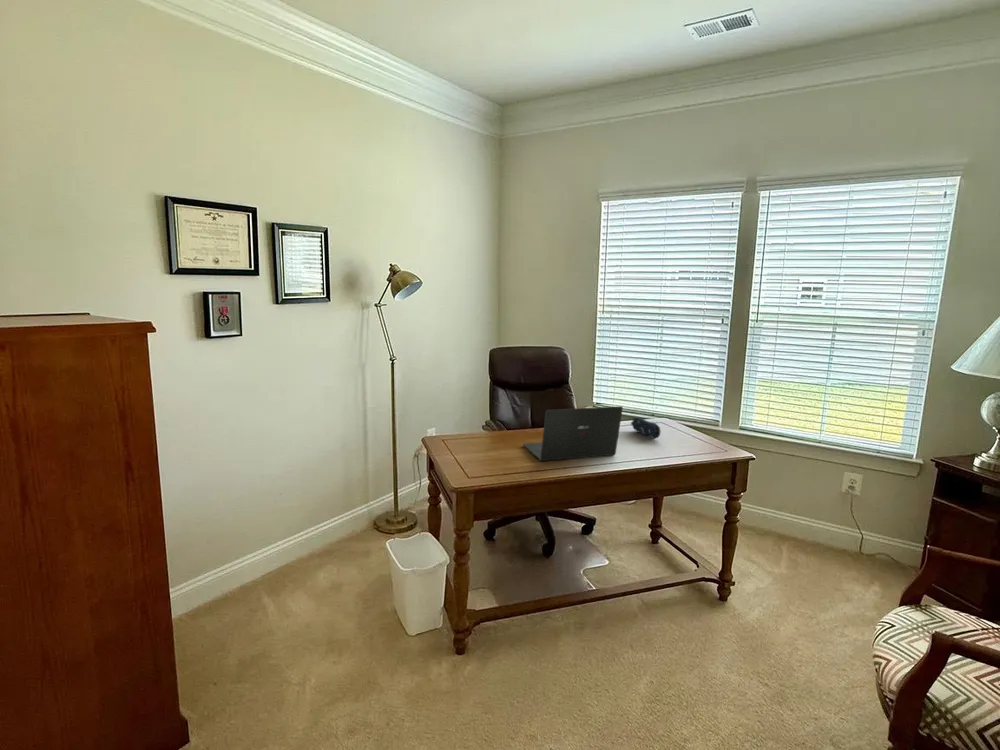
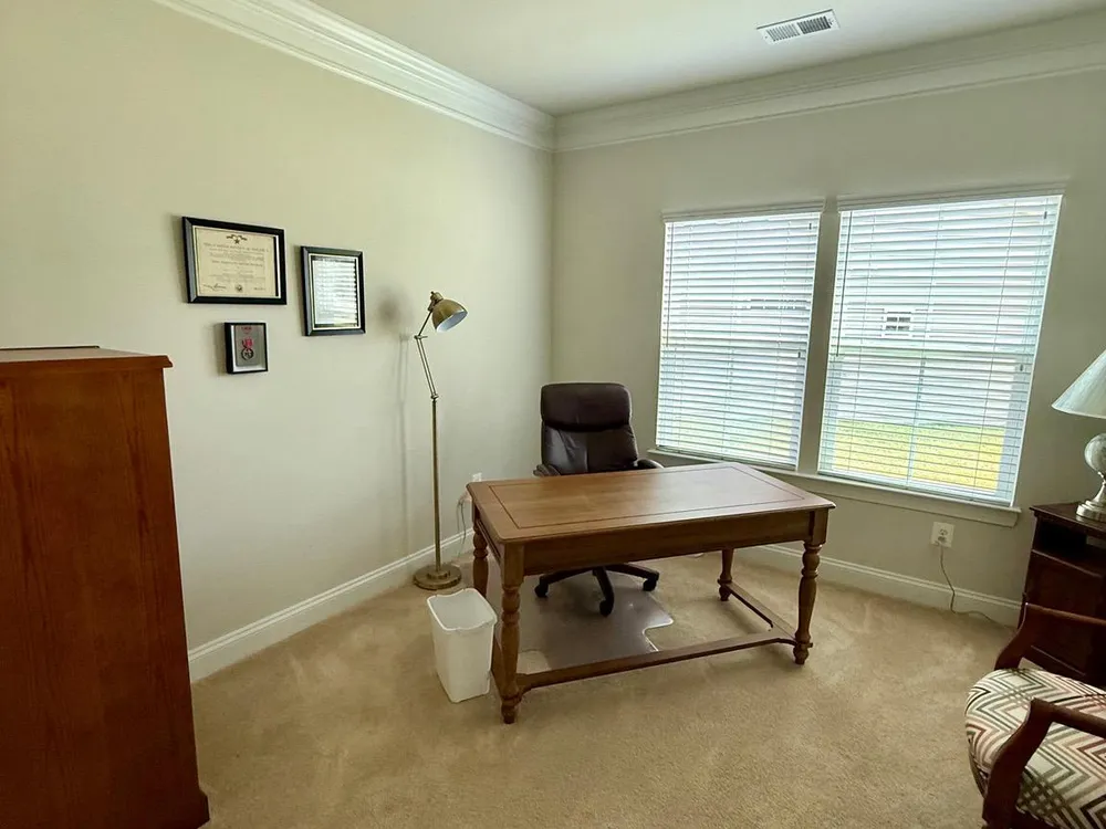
- pencil case (645, 427)
- laptop (570, 426)
